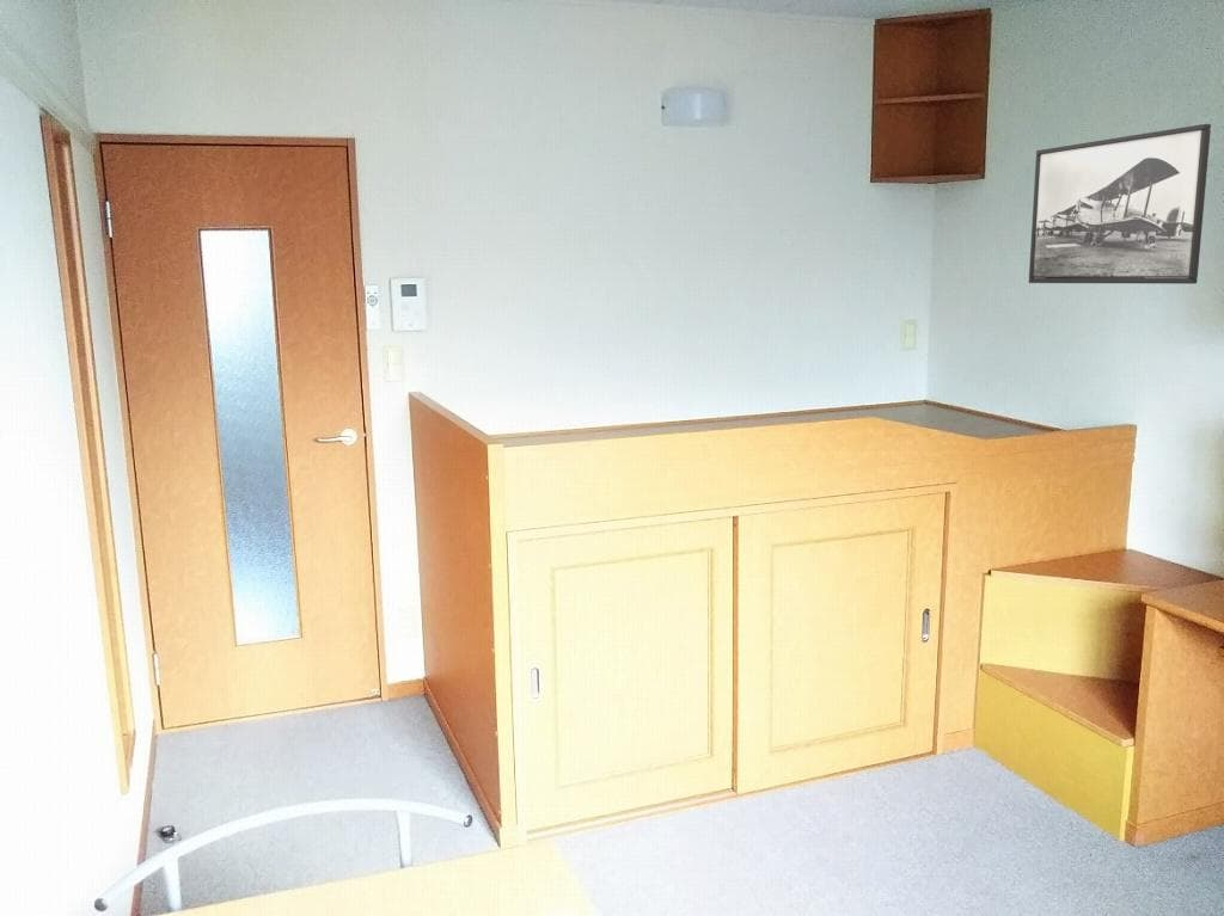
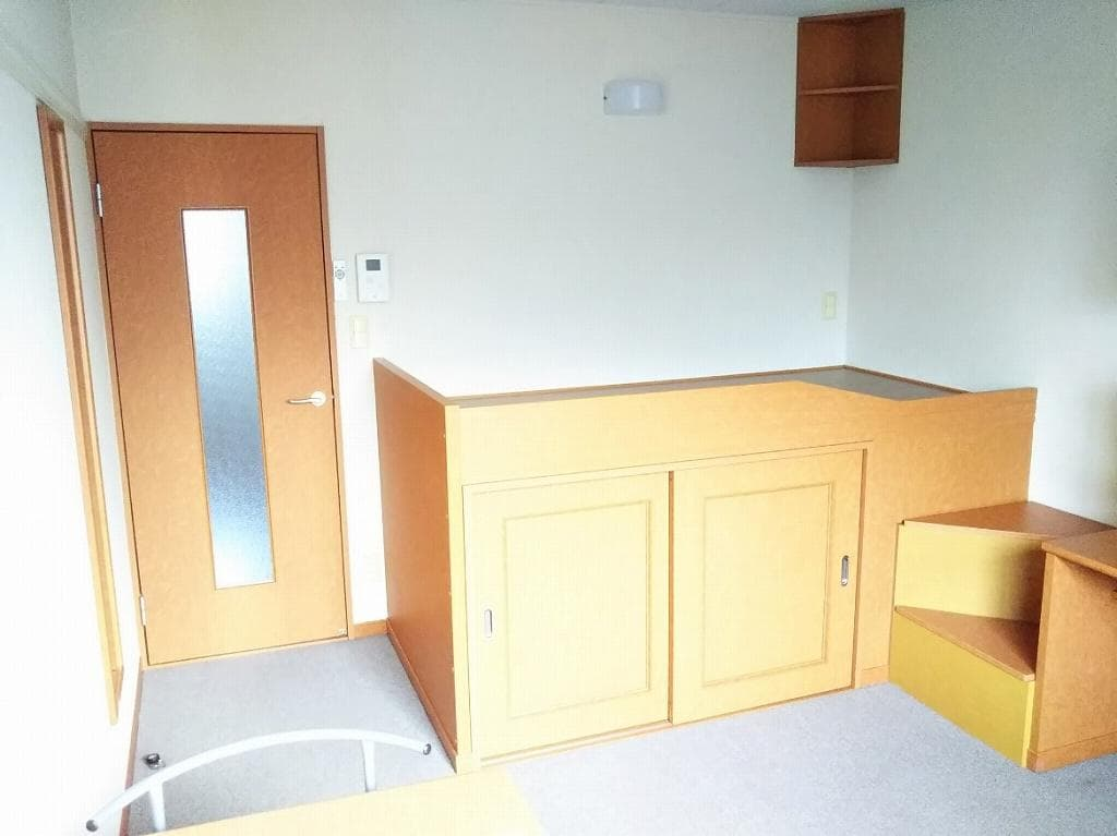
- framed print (1109, 211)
